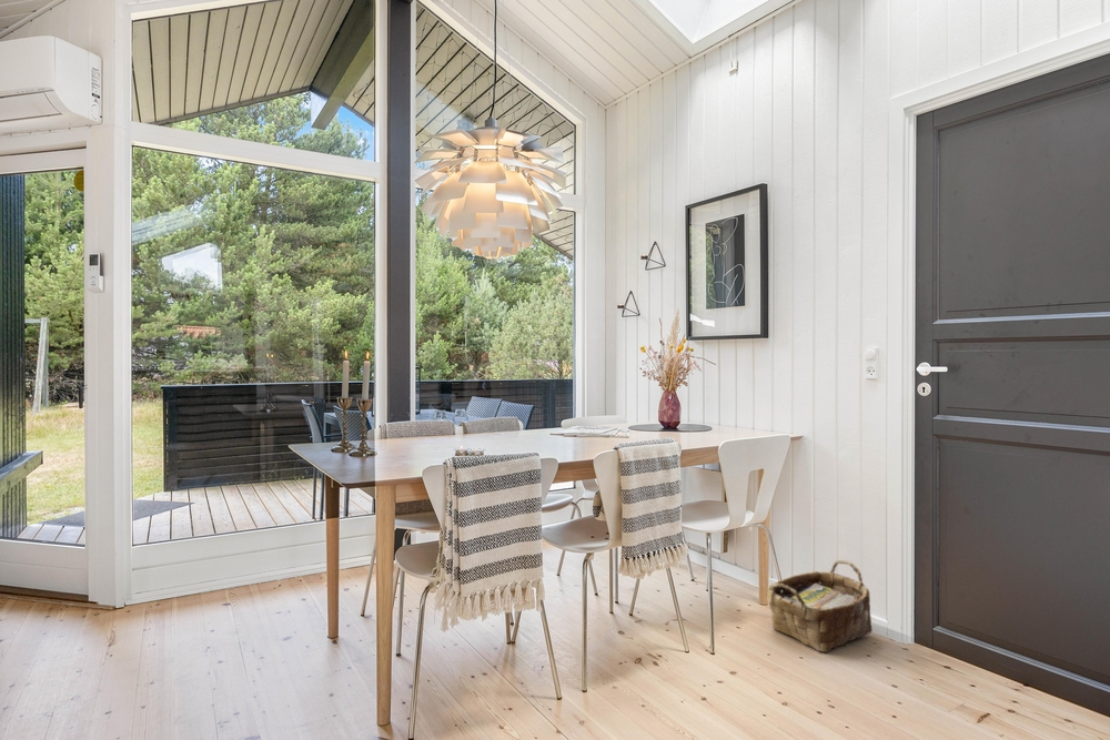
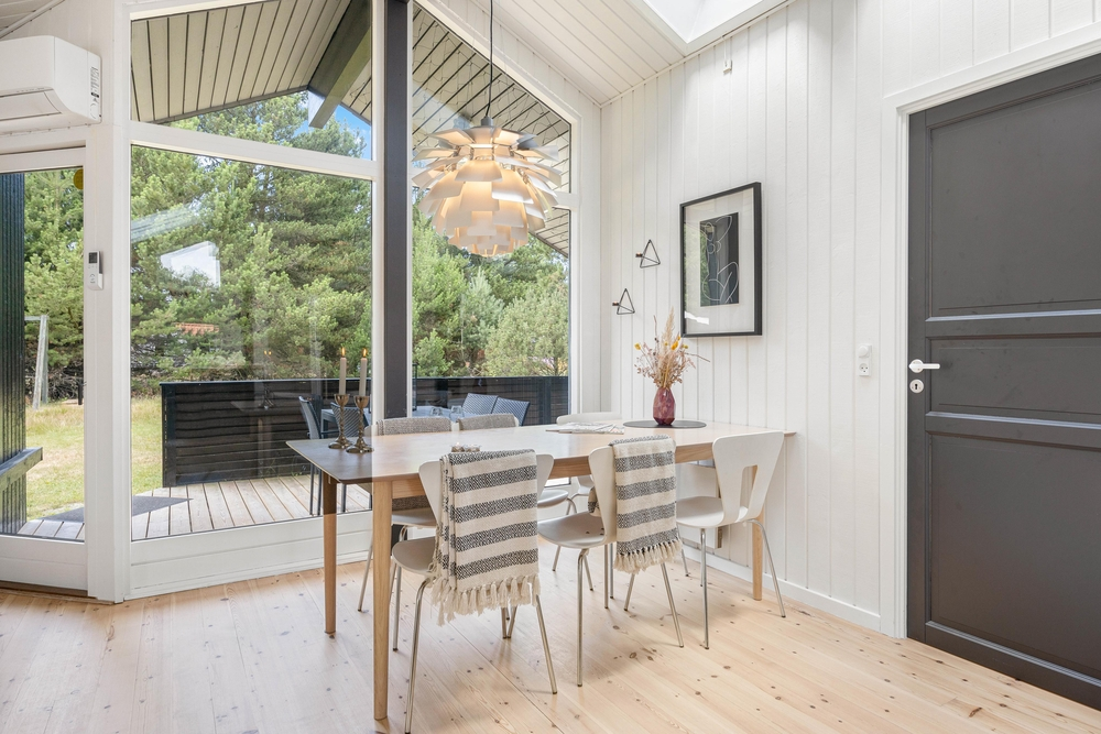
- woven basket (819, 600)
